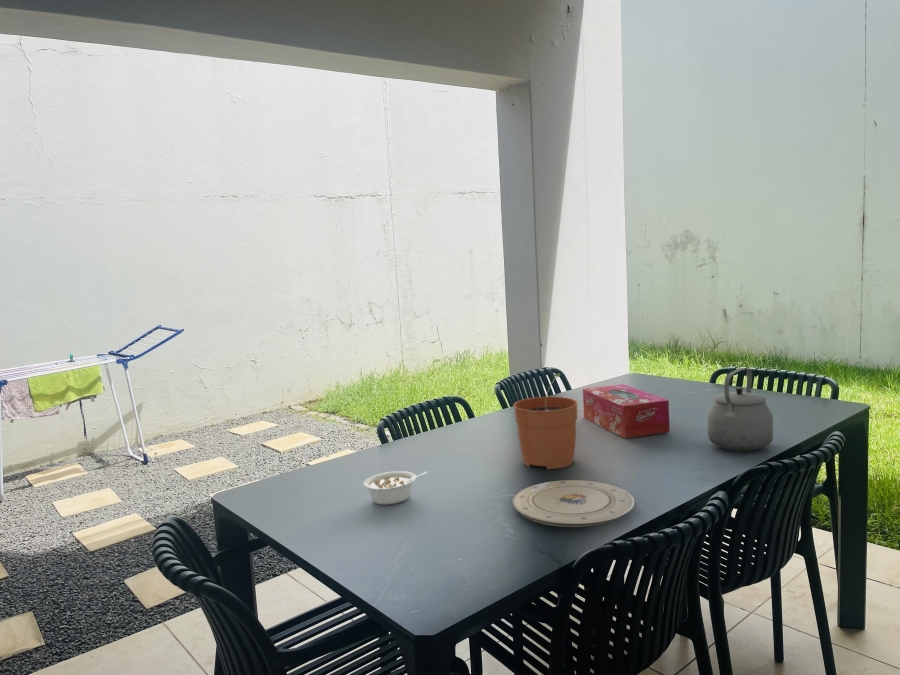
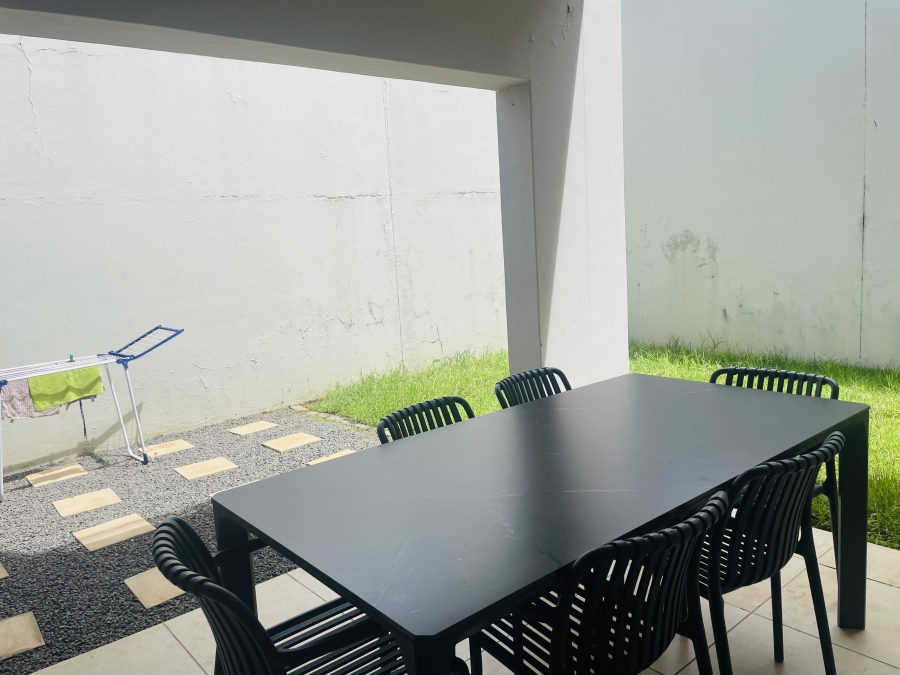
- tea kettle (742, 406)
- plant pot (546, 417)
- tissue box (623, 409)
- plate (572, 502)
- legume (392, 486)
